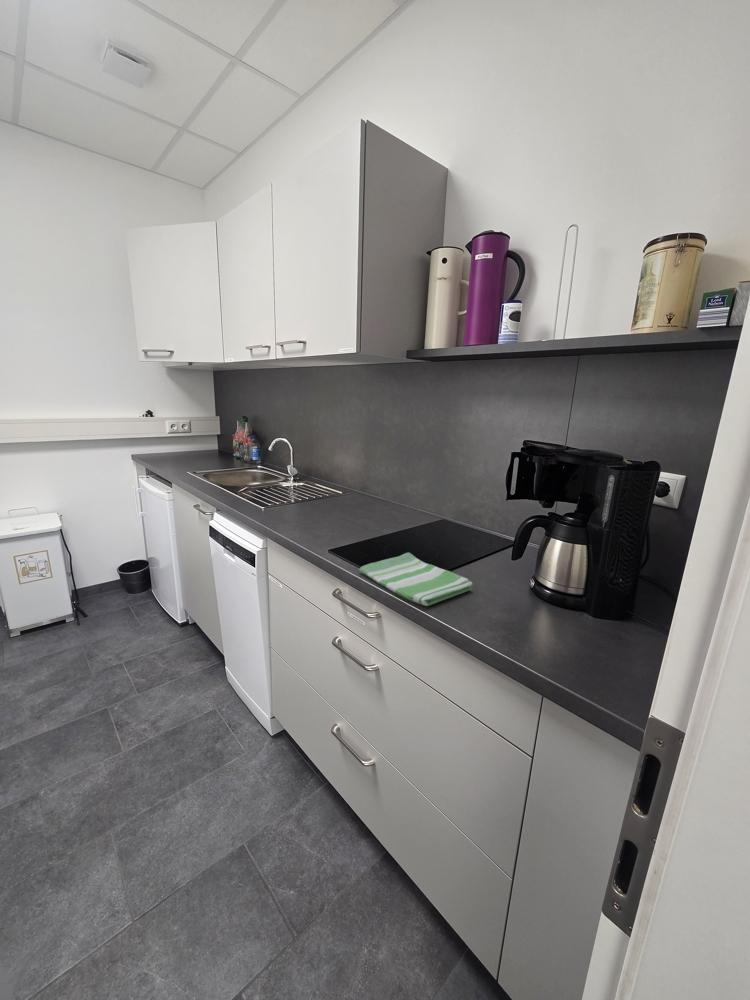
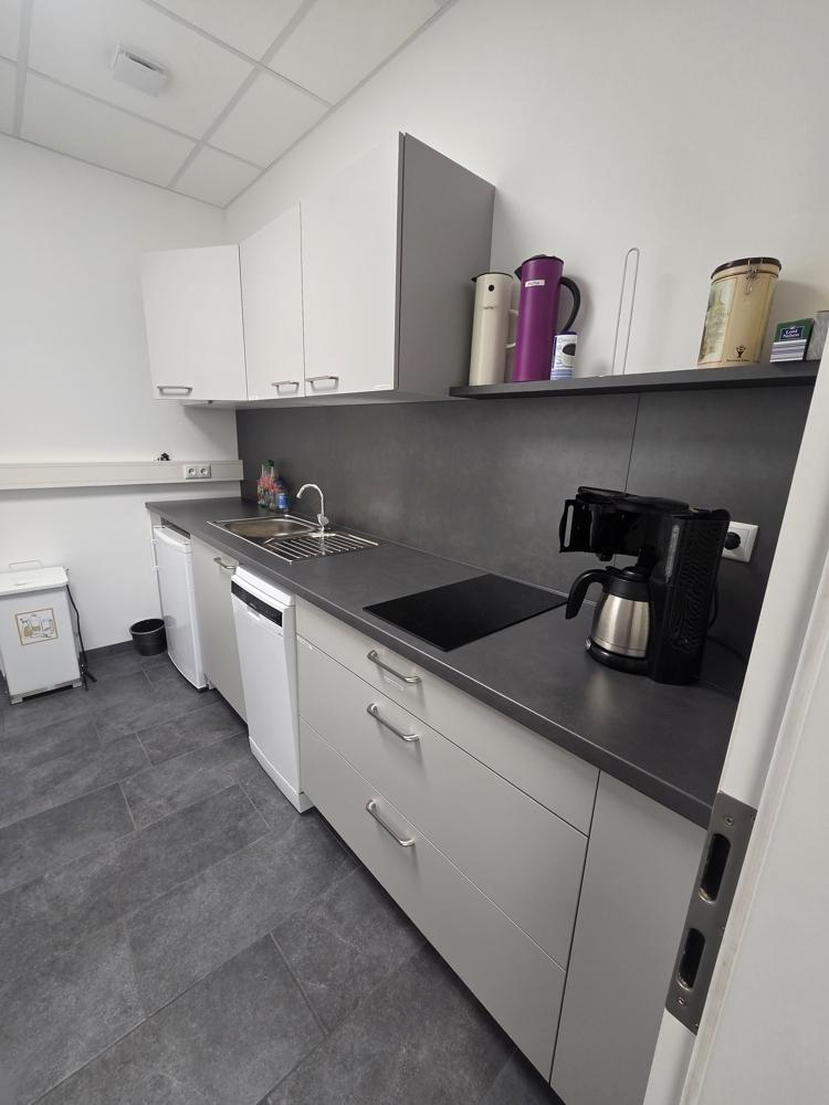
- dish towel (414, 576)
